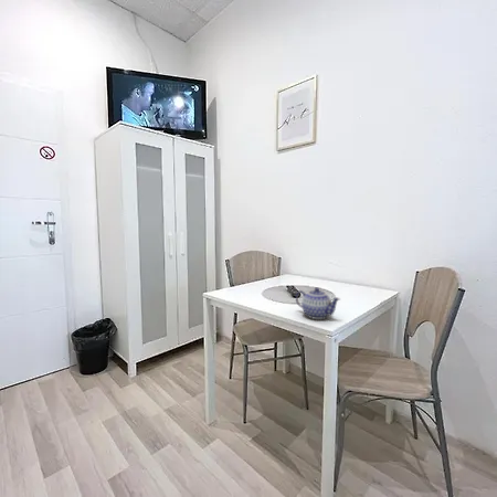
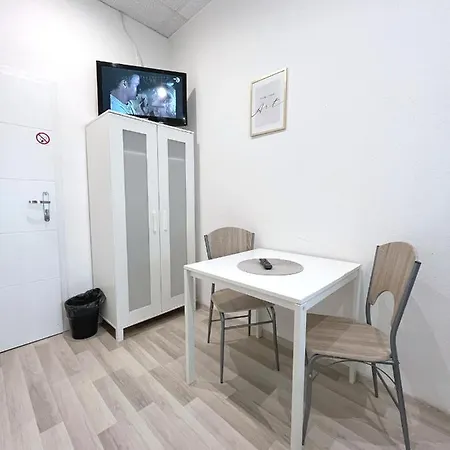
- teapot (316, 302)
